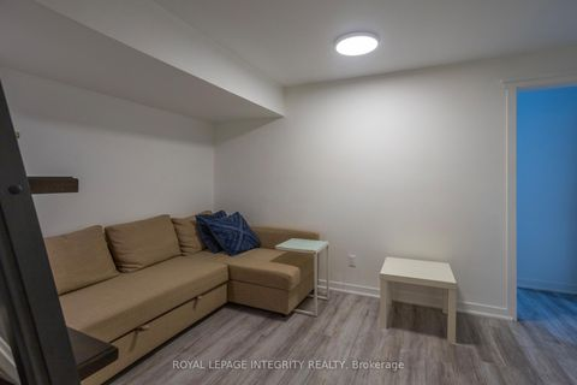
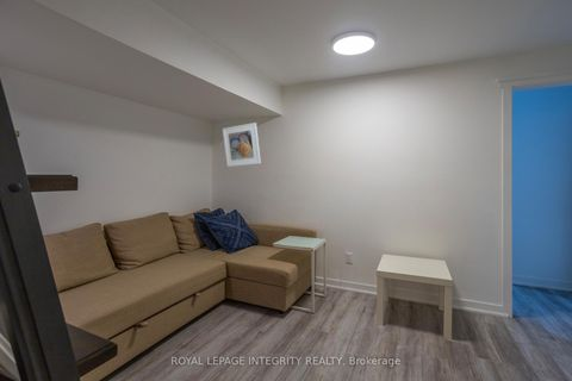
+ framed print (241, 145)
